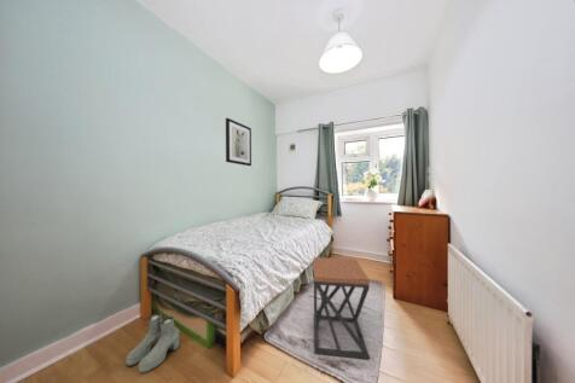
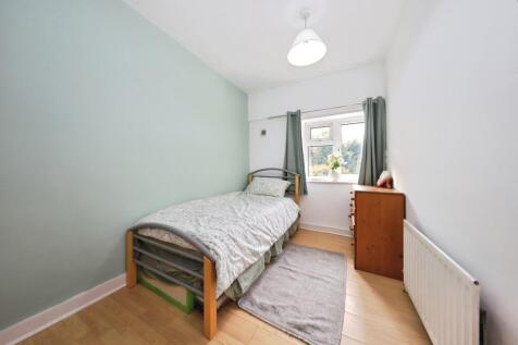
- stool (342, 302)
- wall art (239, 144)
- boots (153, 338)
